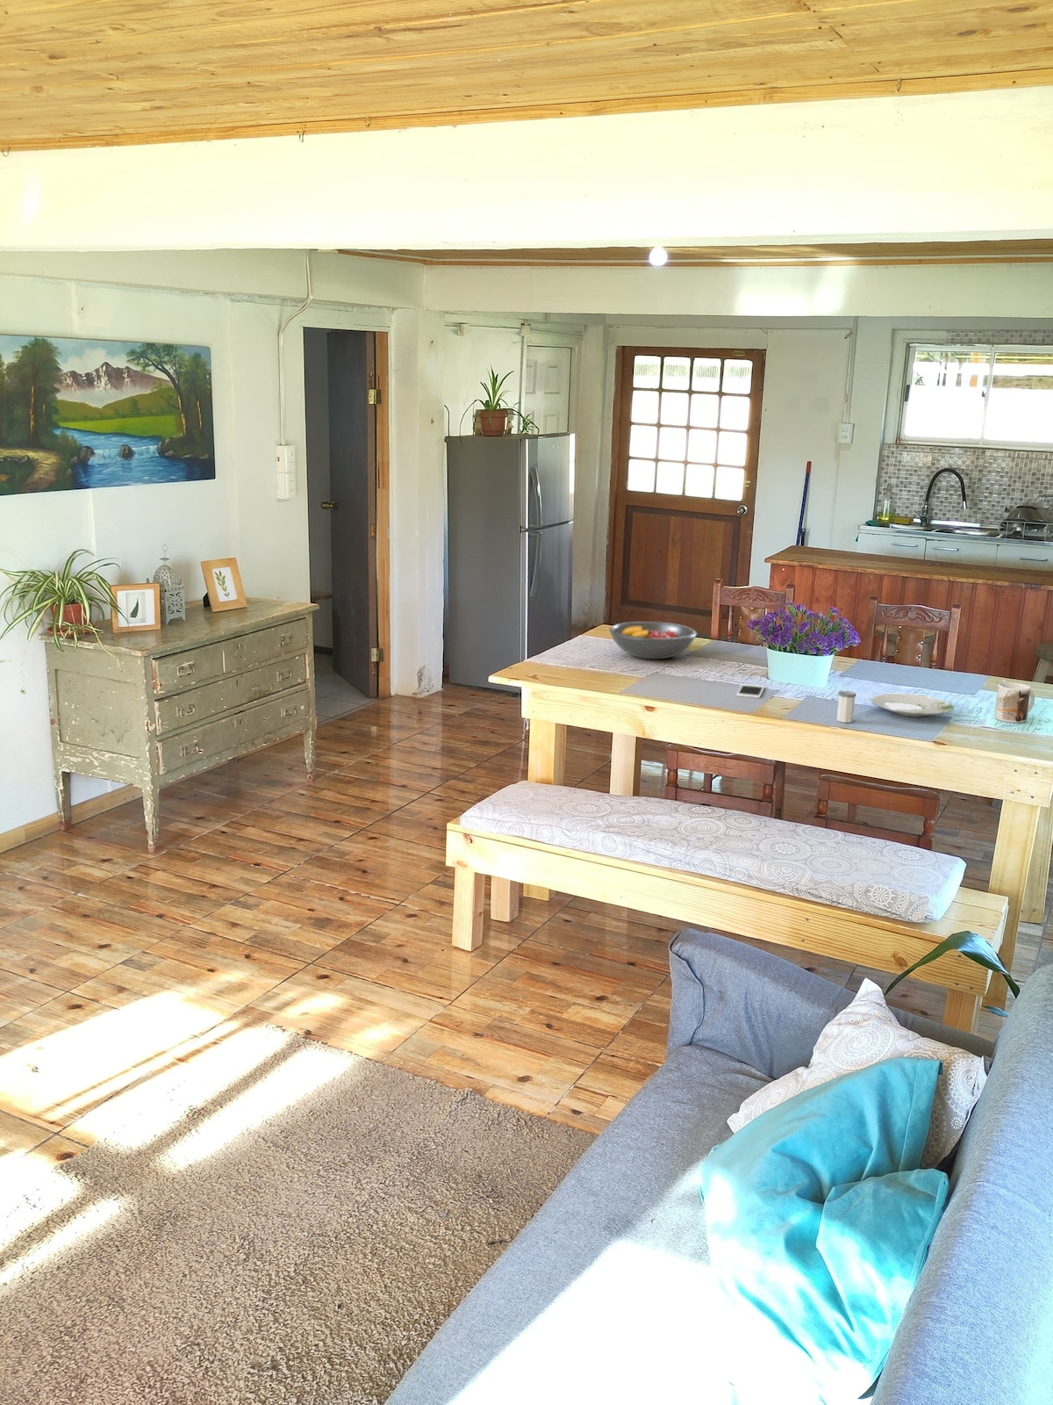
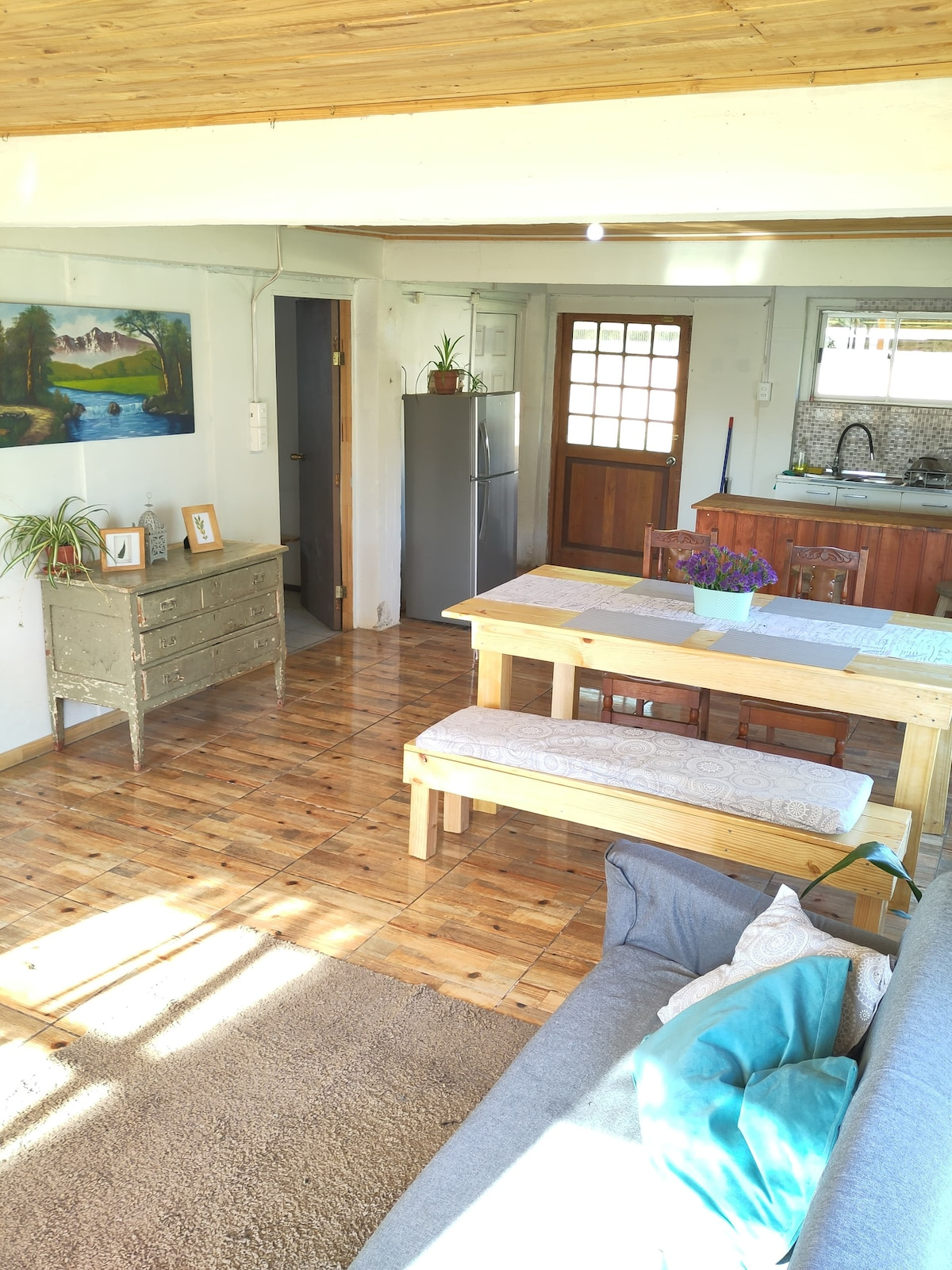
- plate (910, 708)
- salt shaker (846, 706)
- cell phone (750, 690)
- fruit bowl (651, 639)
- mug (1015, 701)
